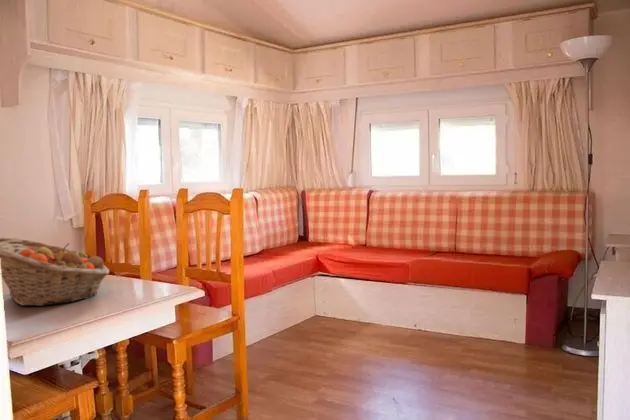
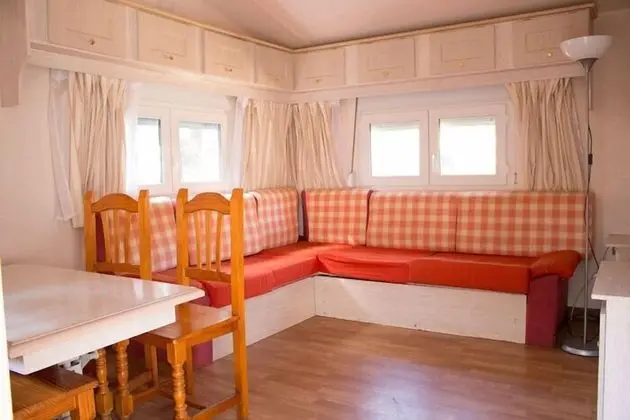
- fruit basket (49, 266)
